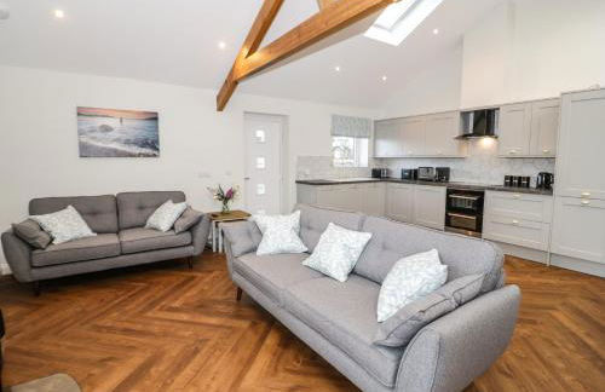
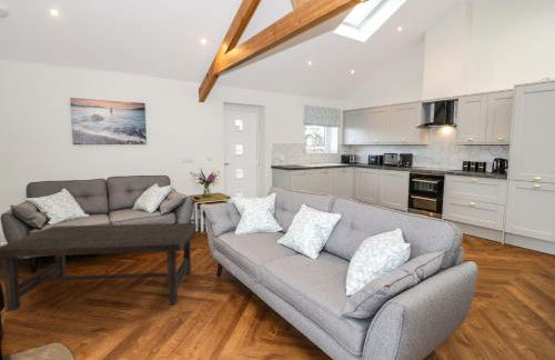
+ coffee table (111, 252)
